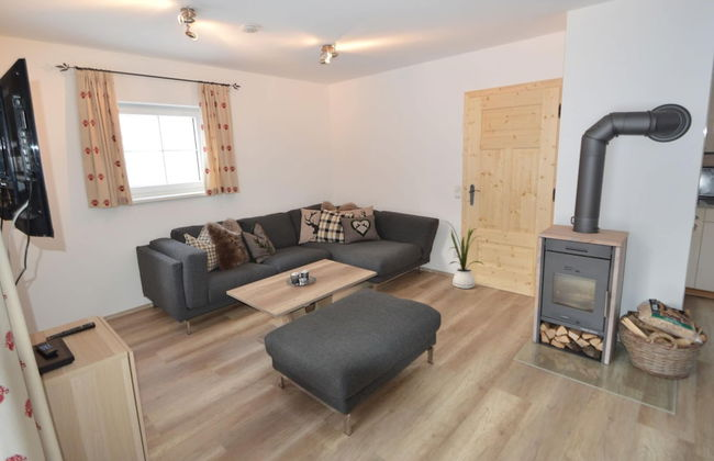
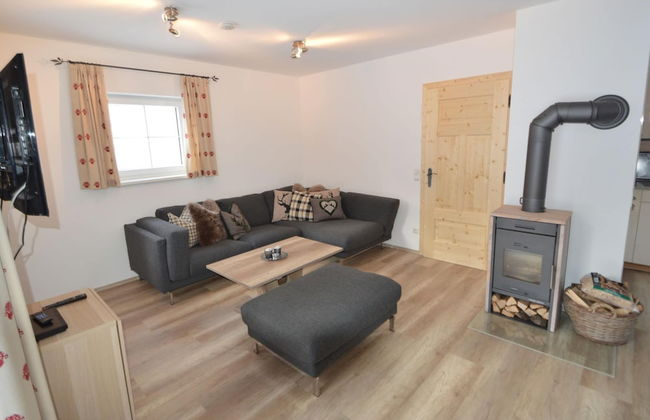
- house plant (461, 252)
